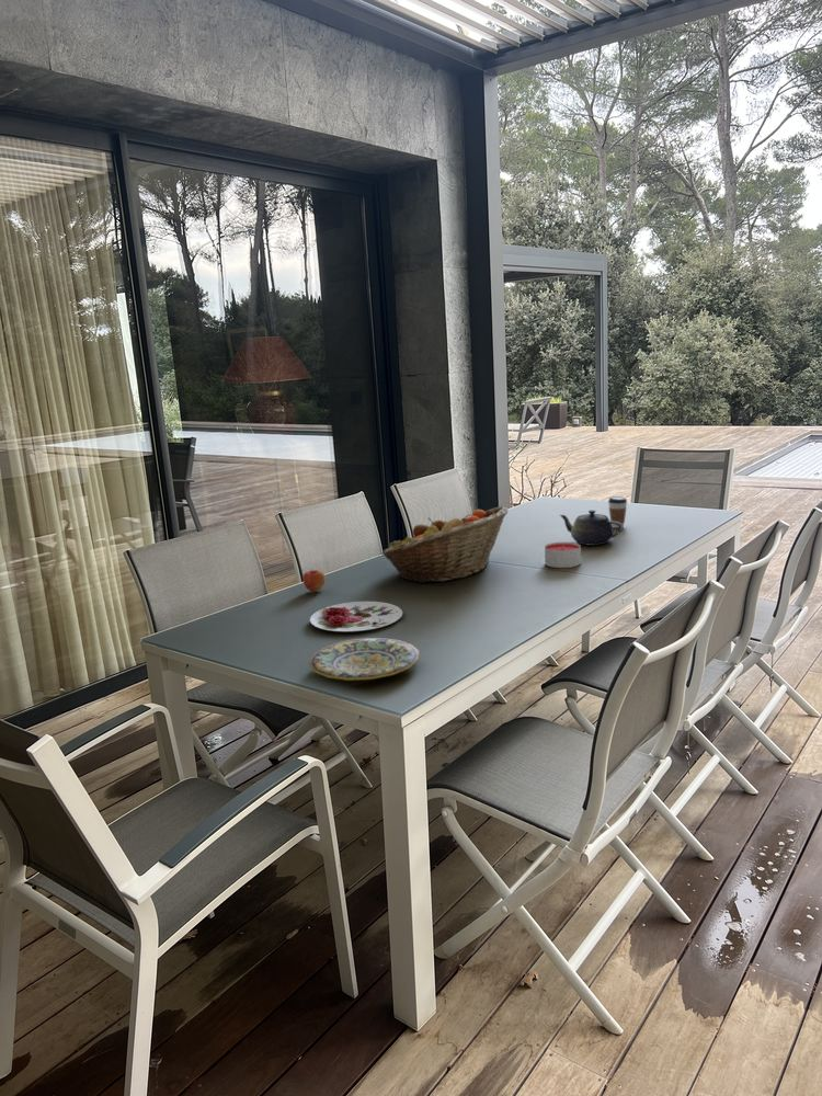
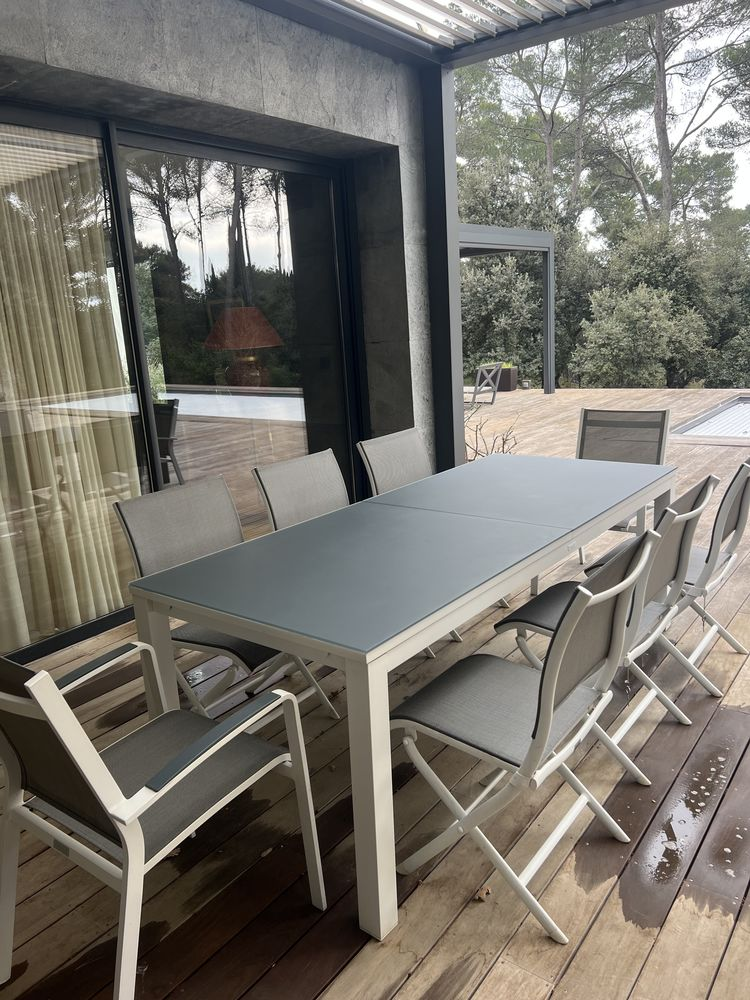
- apple (313, 579)
- teapot (590, 526)
- coffee cup (617, 512)
- candle (562, 553)
- plate (356, 615)
- plate (364, 662)
- fruit basket (447, 540)
